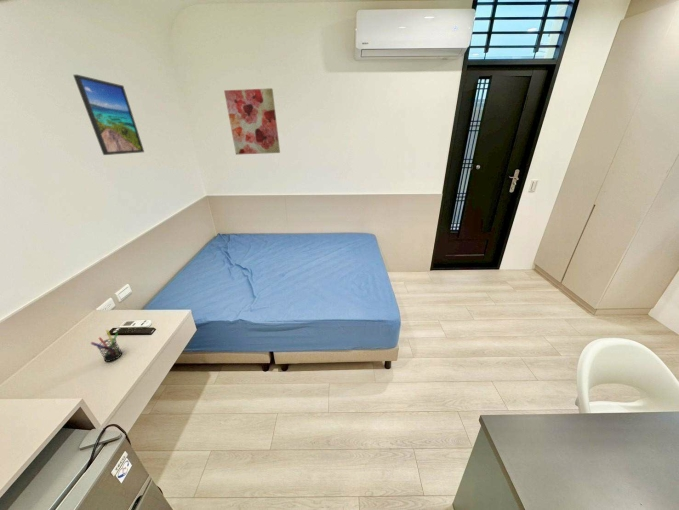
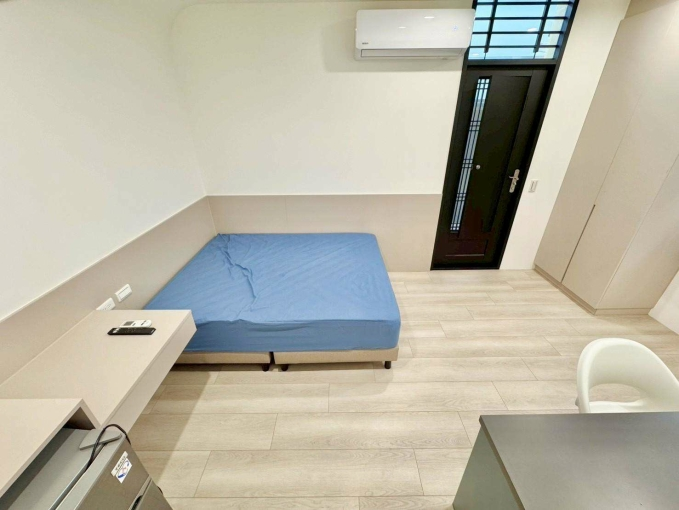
- wall art (253, 123)
- pen holder (109, 345)
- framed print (113, 118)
